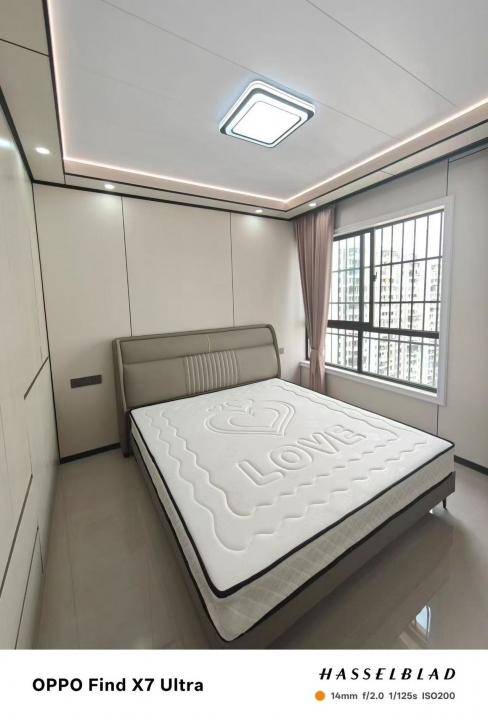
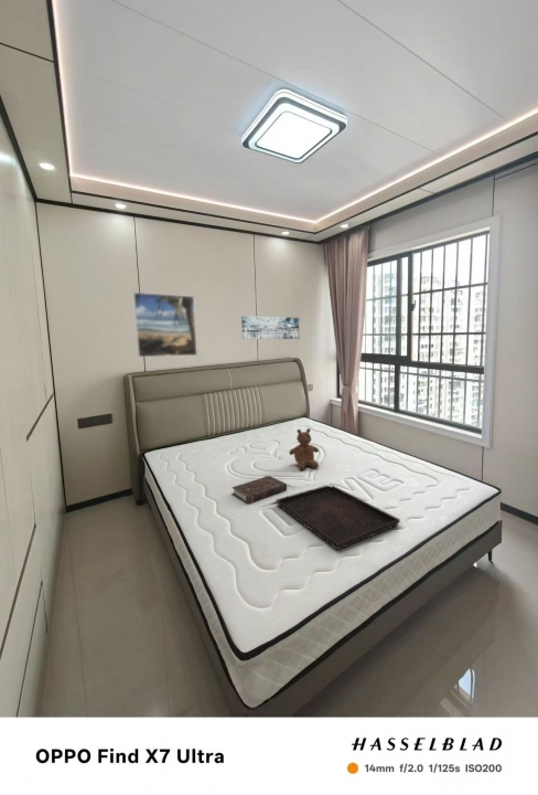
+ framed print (166, 326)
+ serving tray (333, 511)
+ wall art (271, 328)
+ teddy bear (305, 448)
+ book (259, 488)
